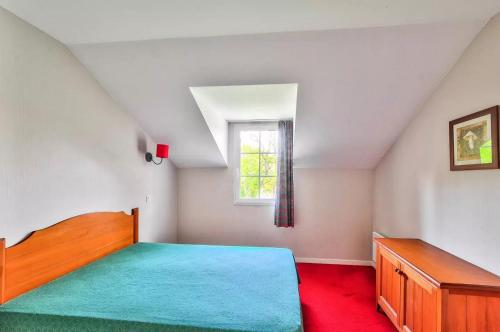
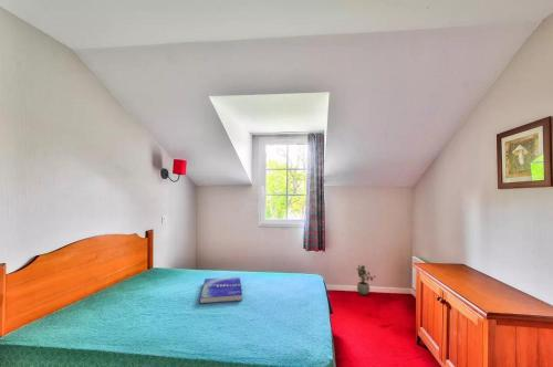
+ potted plant (364, 280)
+ book (221, 289)
